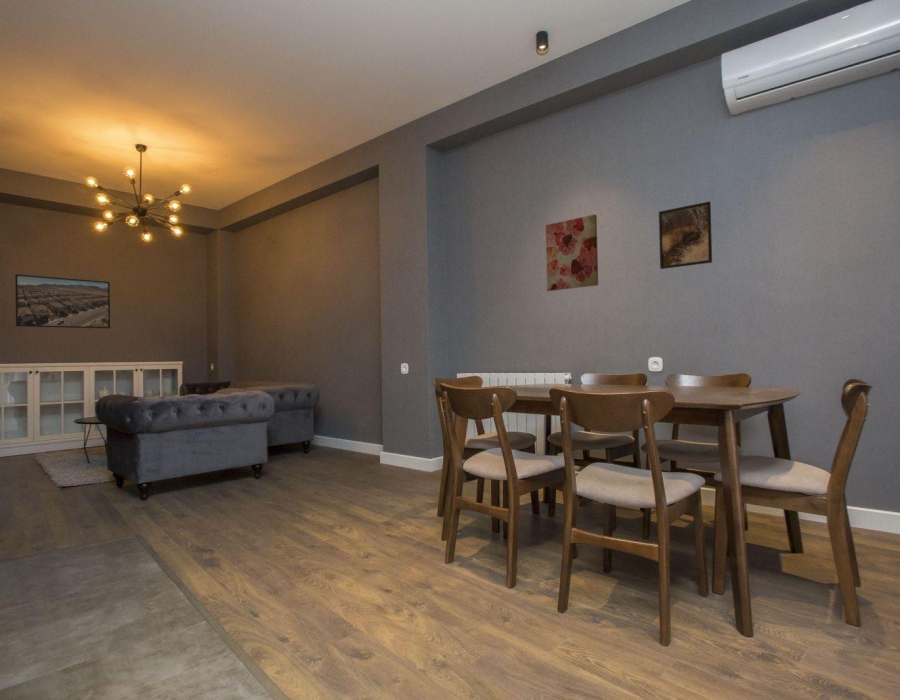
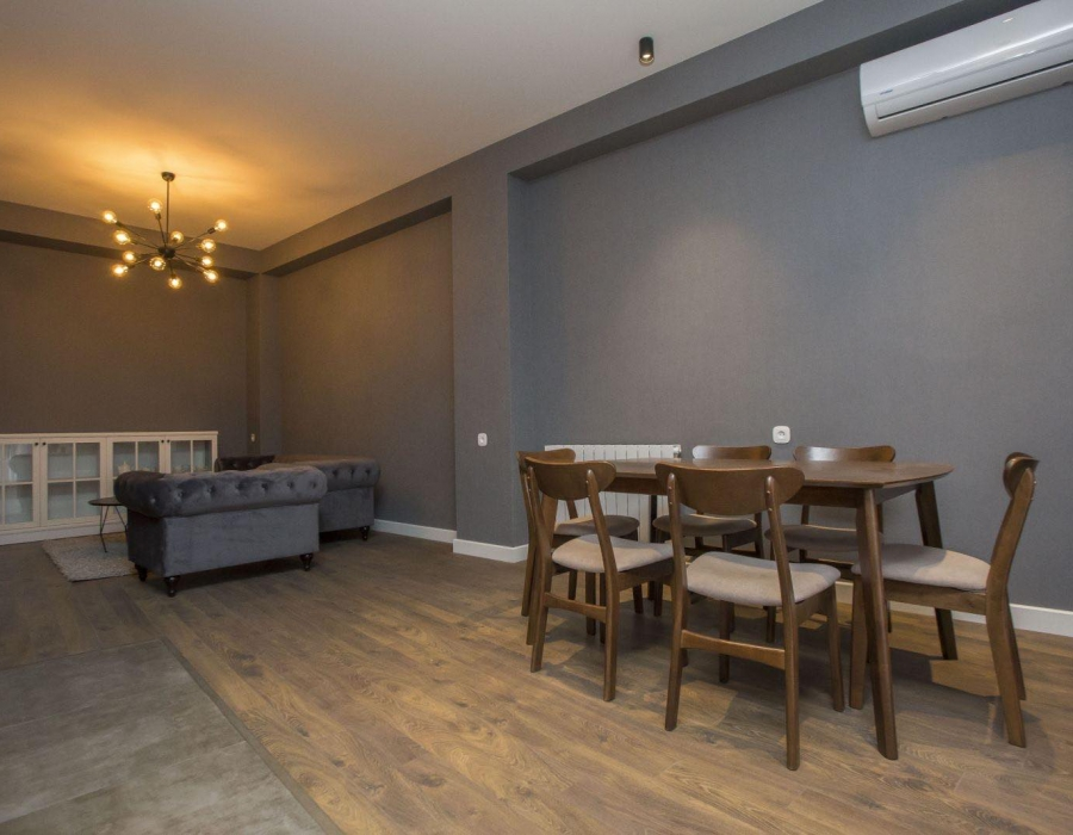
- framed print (65, 302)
- wall art (571, 254)
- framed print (684, 236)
